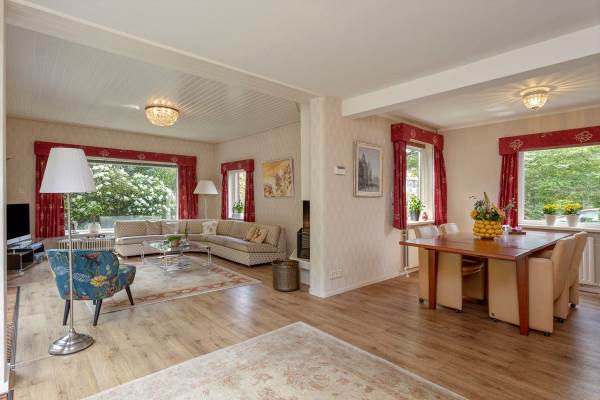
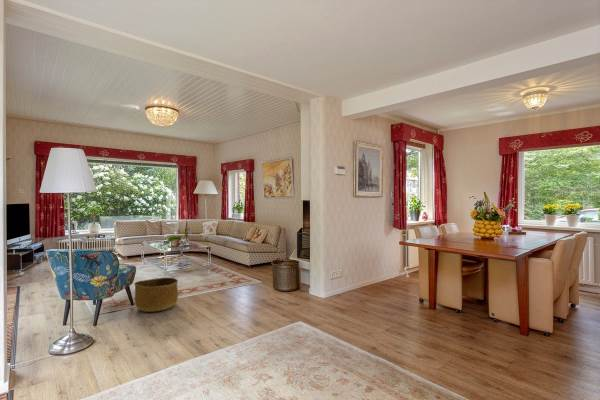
+ basket (157, 294)
